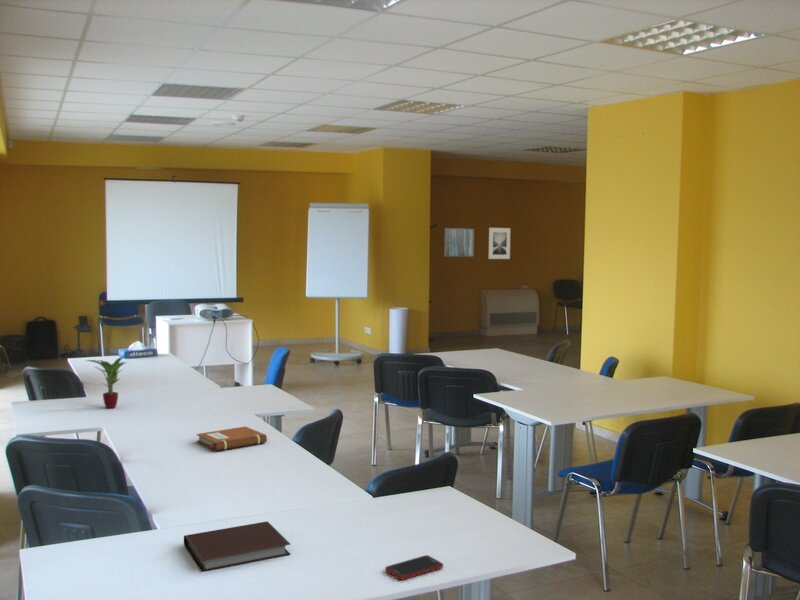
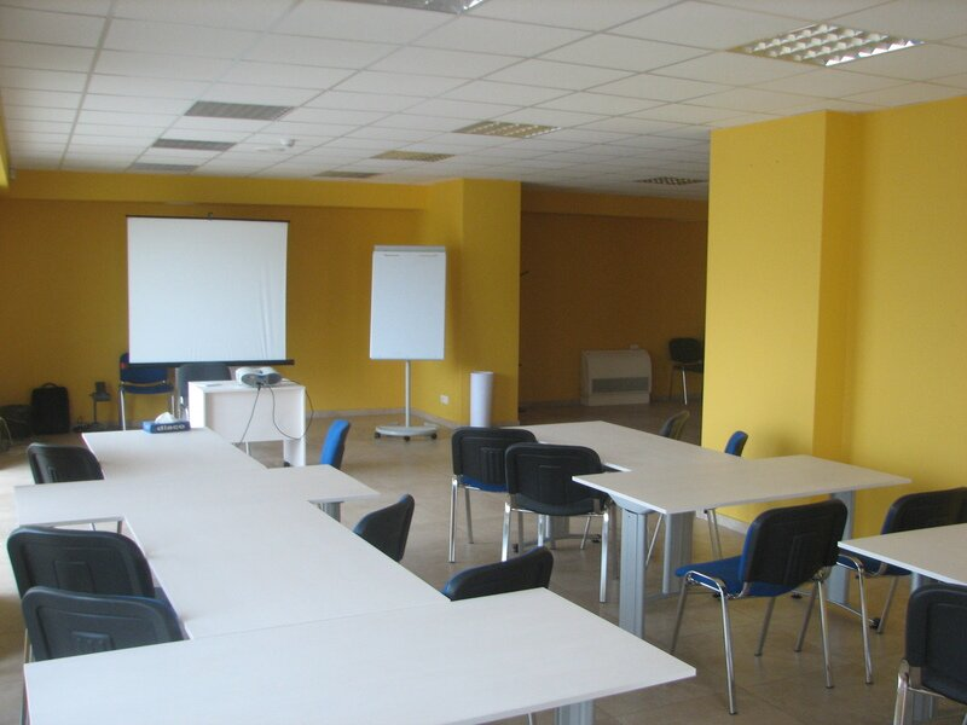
- potted plant (107, 382)
- cell phone (414, 567)
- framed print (499, 243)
- notebook (236, 544)
- wall art (459, 242)
- notebook (230, 438)
